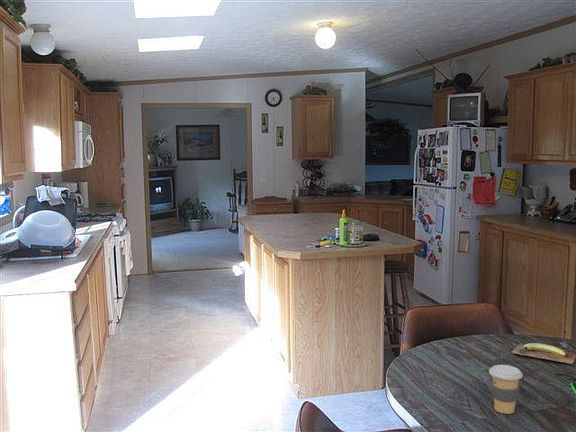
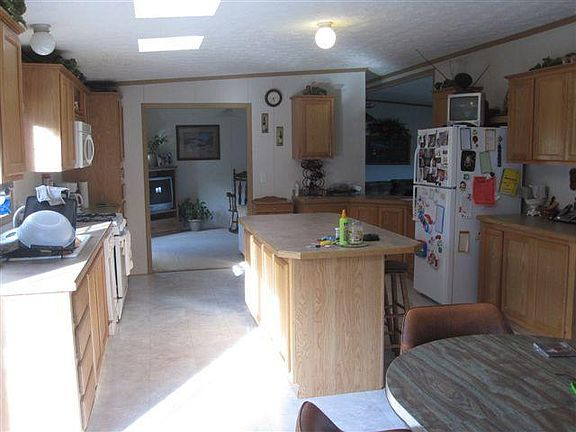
- banana (544, 350)
- coffee cup (505, 389)
